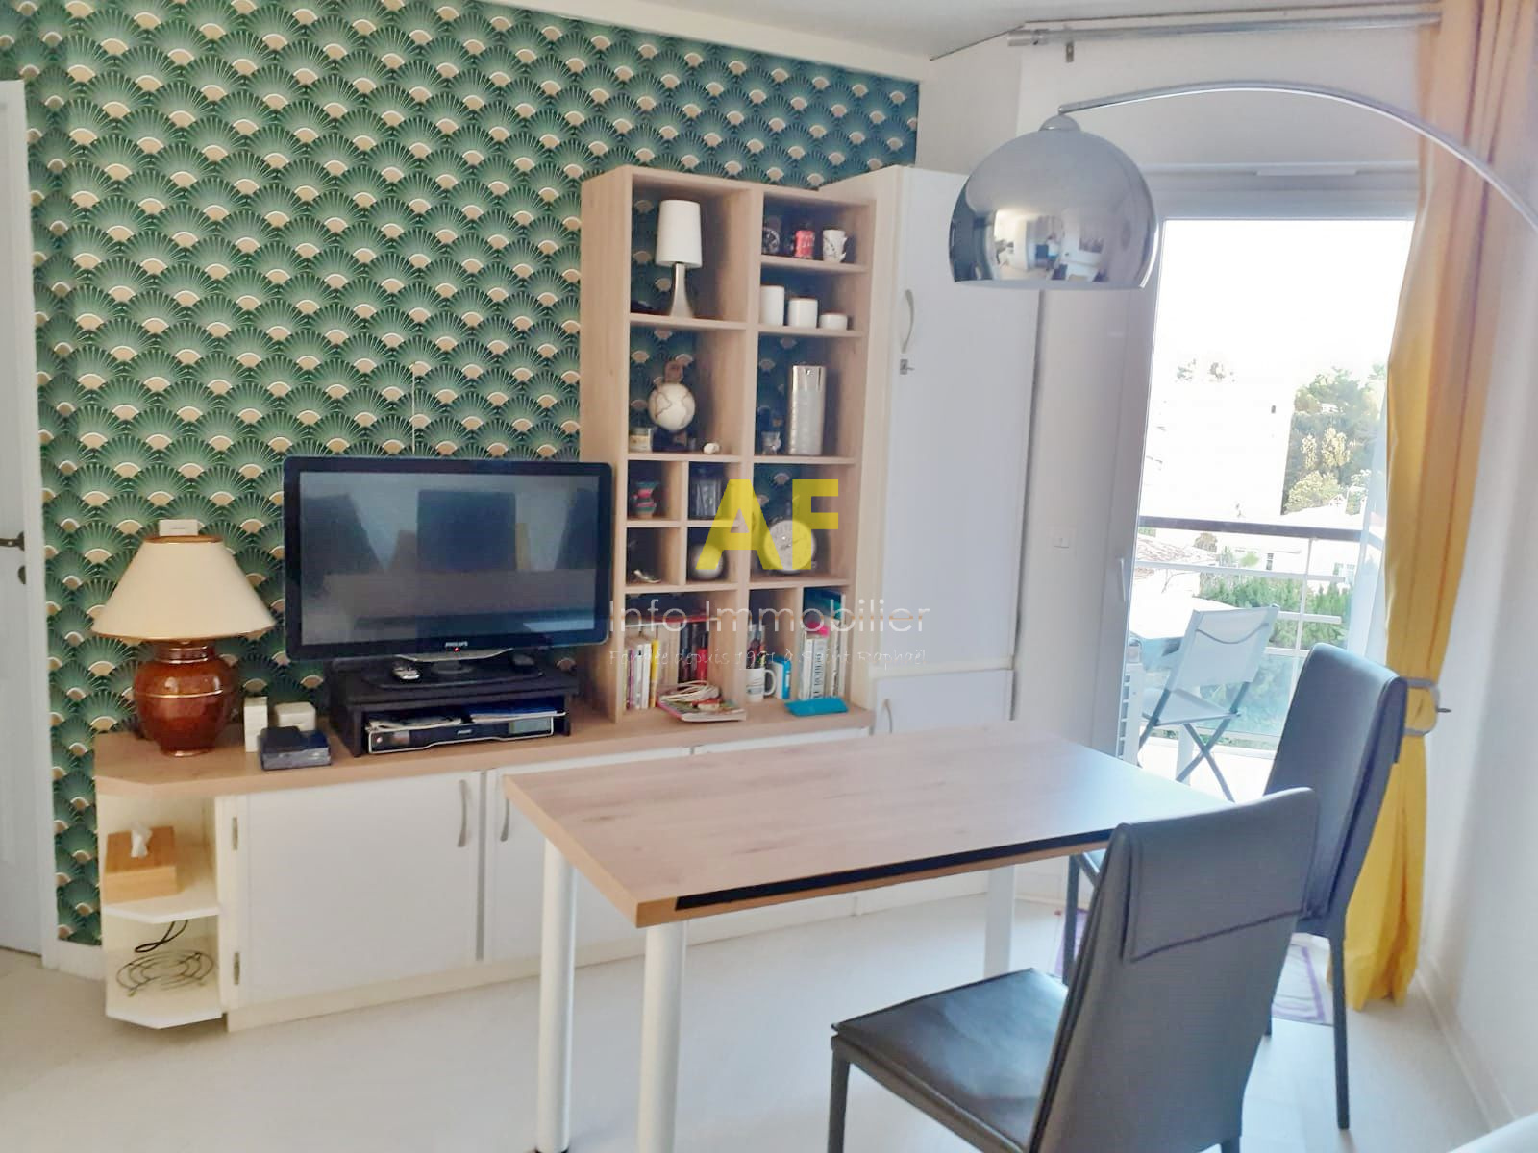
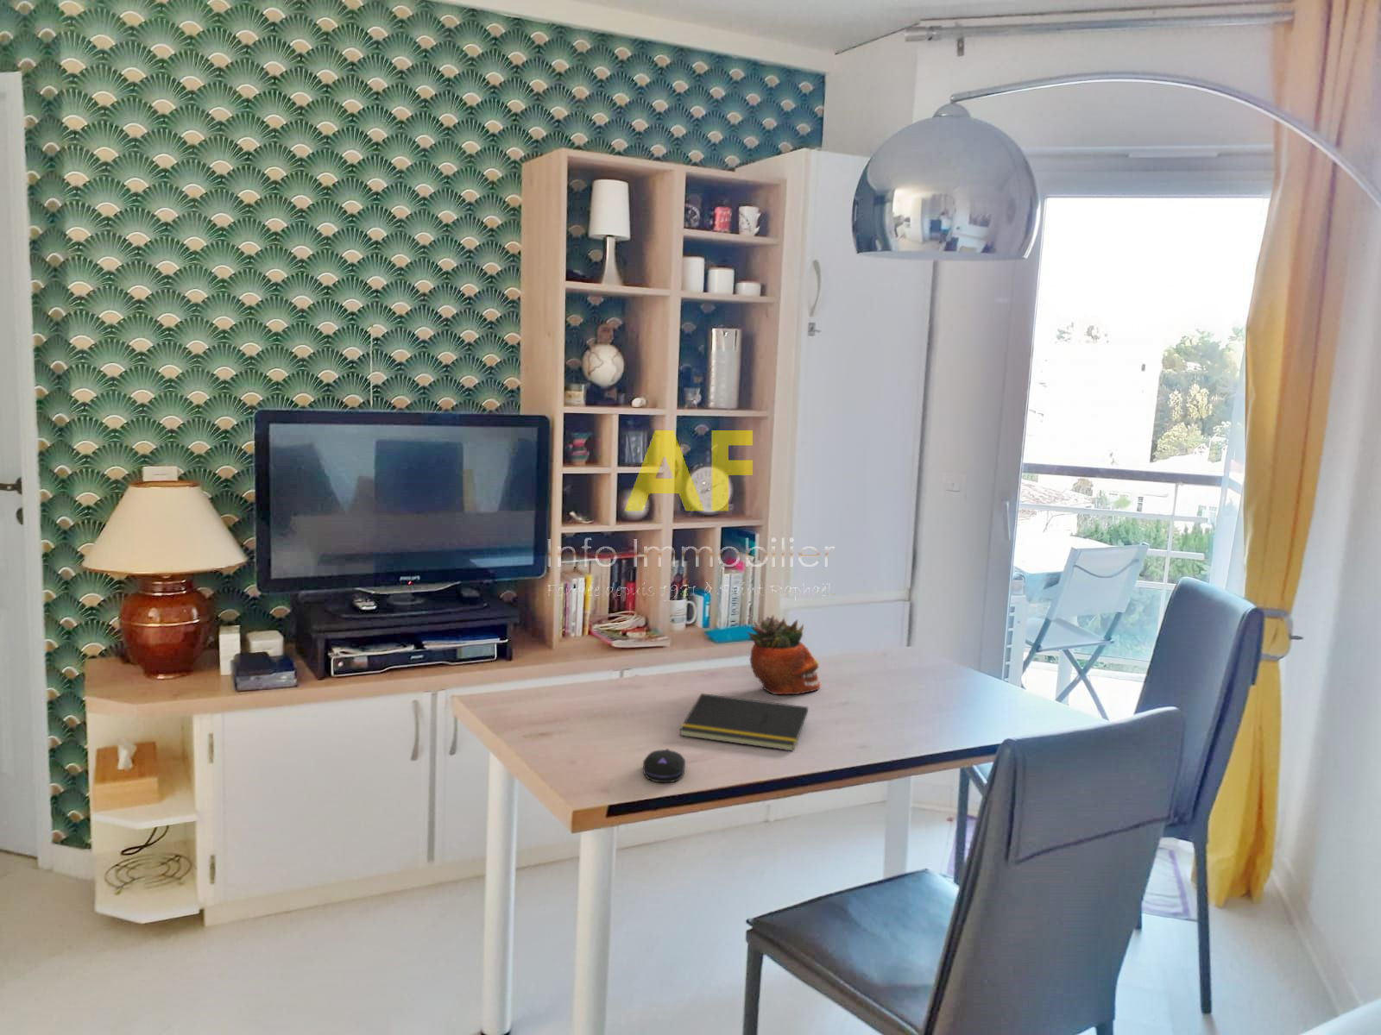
+ computer mouse (664, 762)
+ notepad (745, 720)
+ succulent planter (785, 652)
